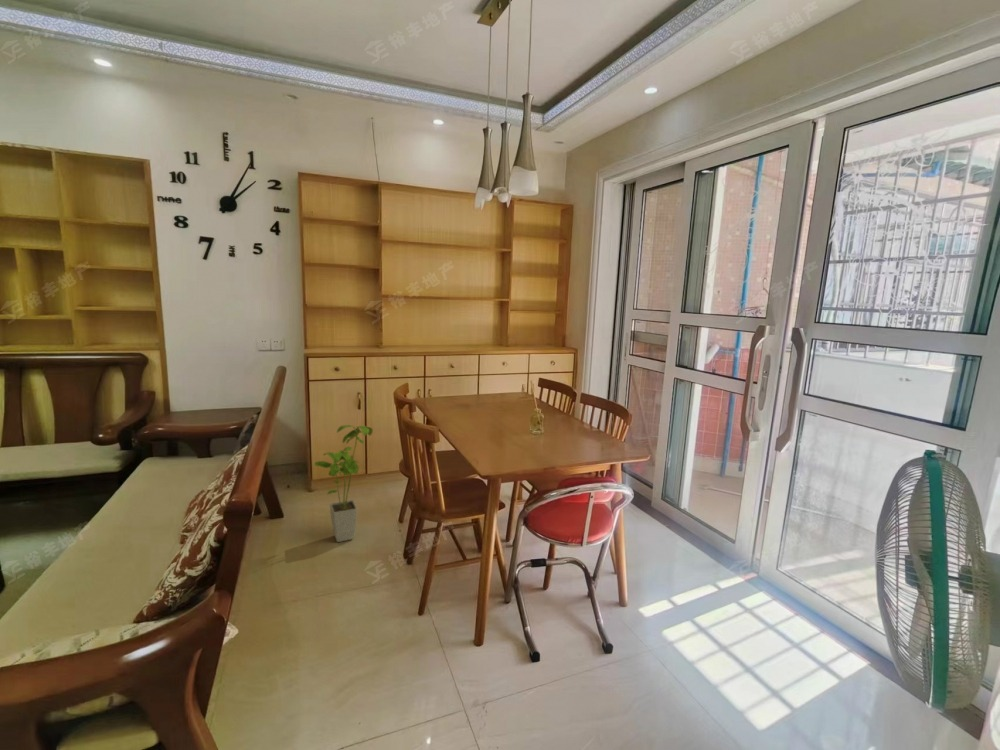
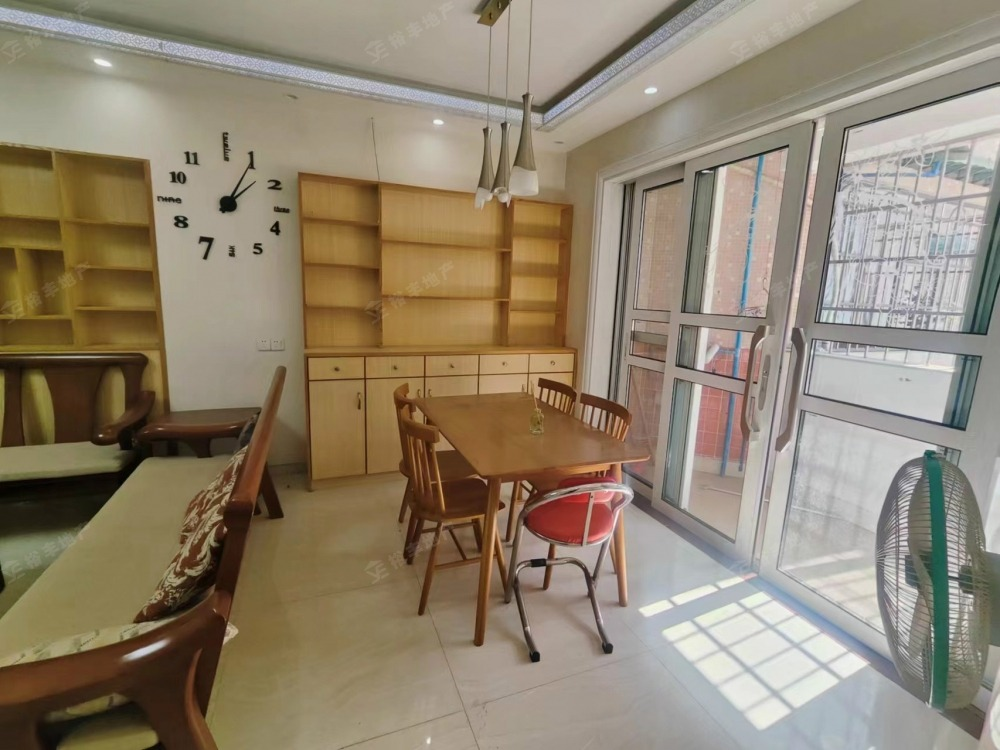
- house plant (344, 479)
